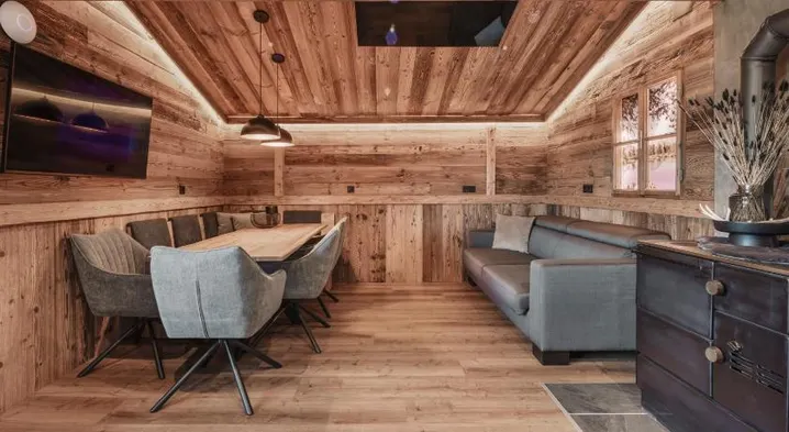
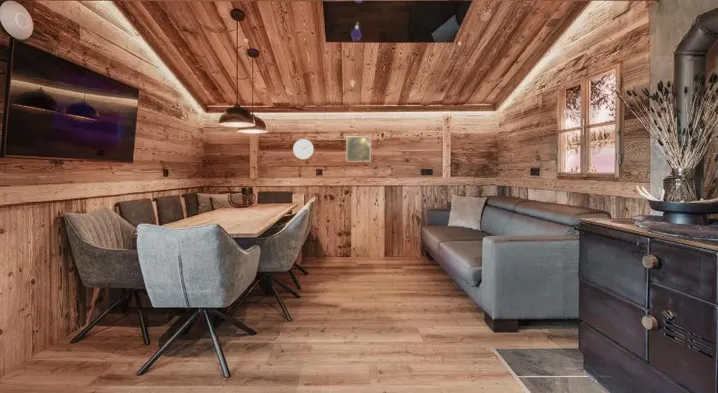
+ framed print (358, 149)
+ wall clock (303, 149)
